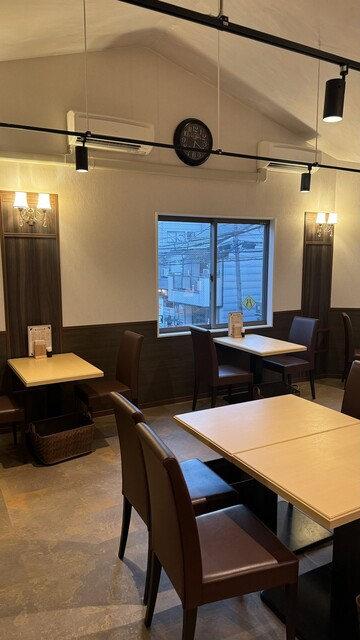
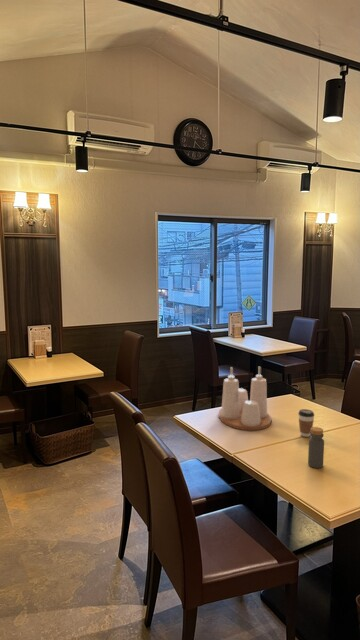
+ bottle (316, 447)
+ coffee cup (305, 423)
+ condiment set (245, 392)
